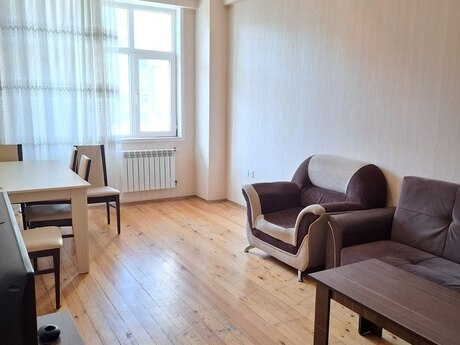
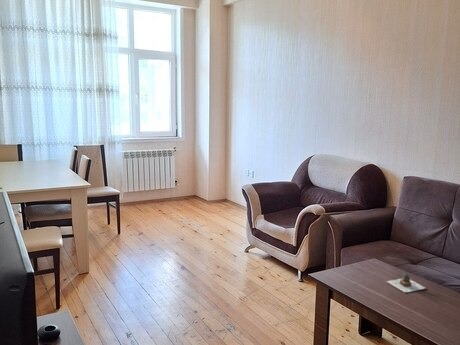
+ teapot (406, 278)
